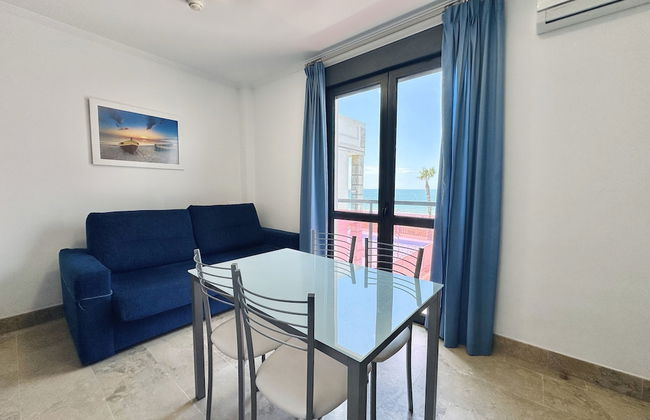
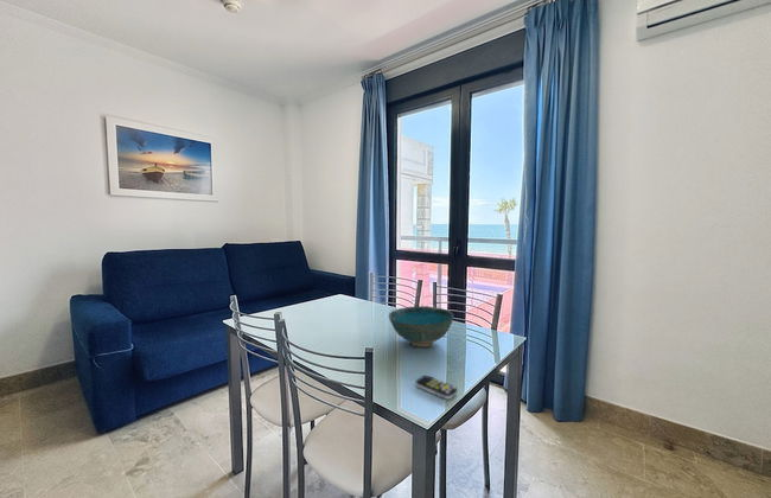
+ bowl (420, 327)
+ remote control (435, 385)
